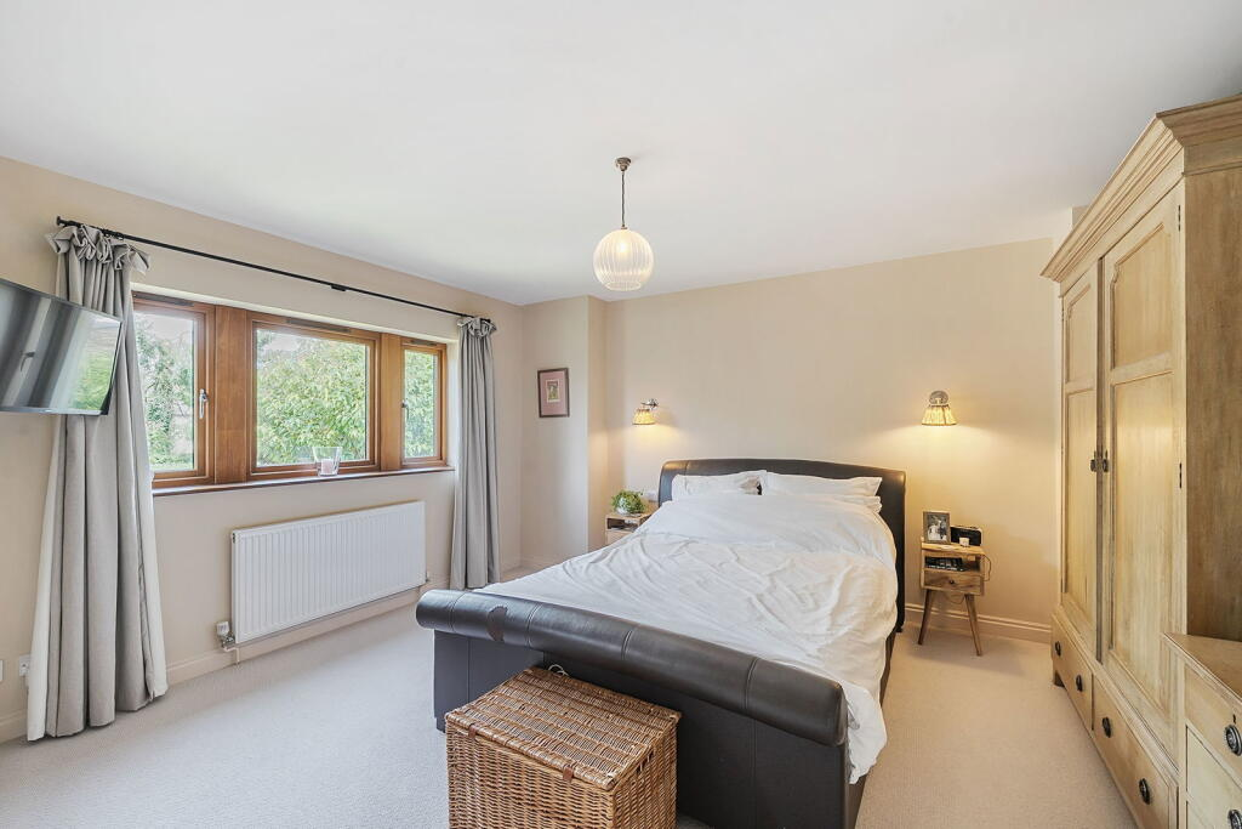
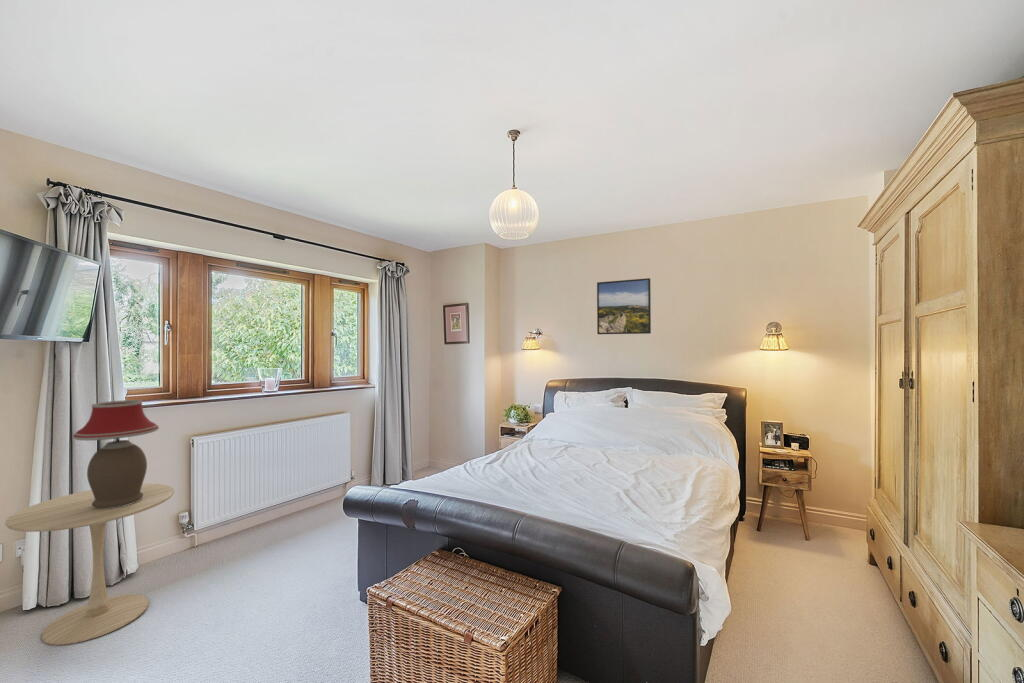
+ side table (98, 560)
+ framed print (623, 307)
+ table lamp (117, 452)
